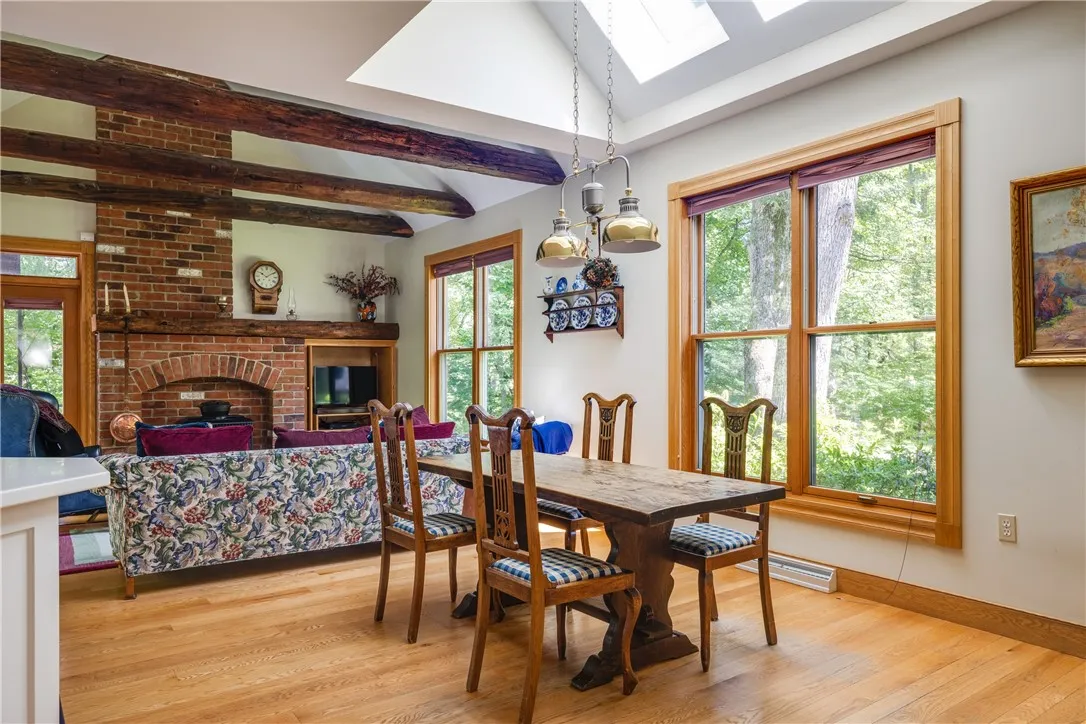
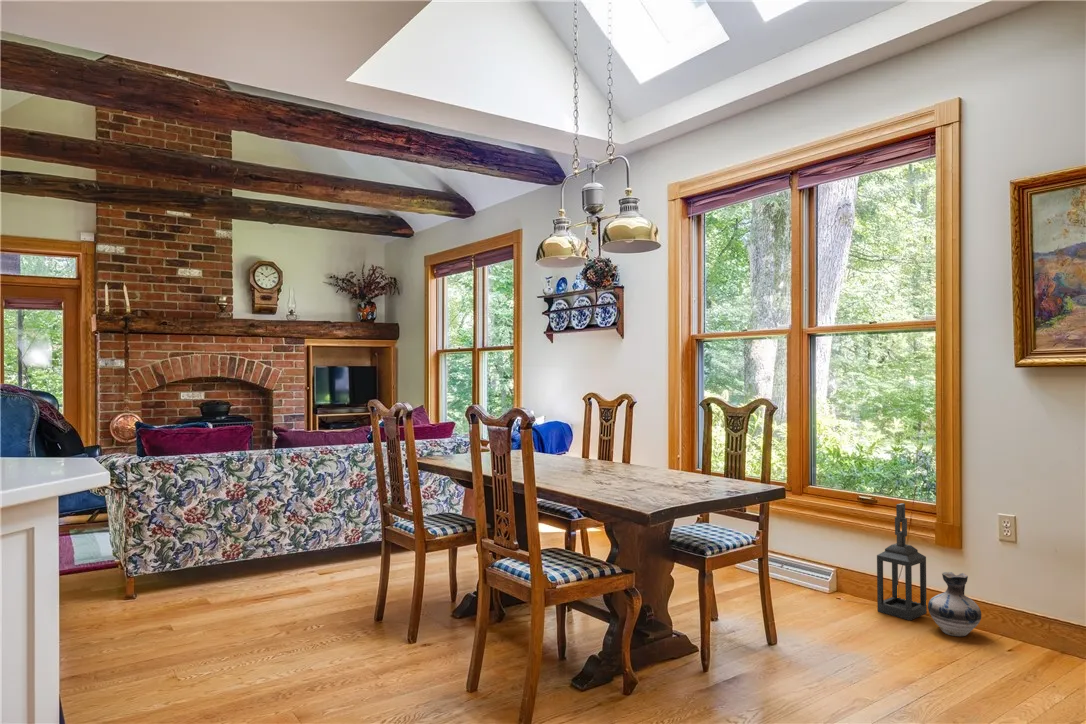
+ ceramic jug (954, 603)
+ lantern (901, 558)
